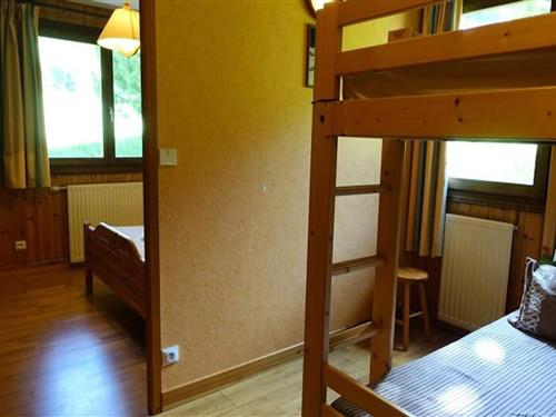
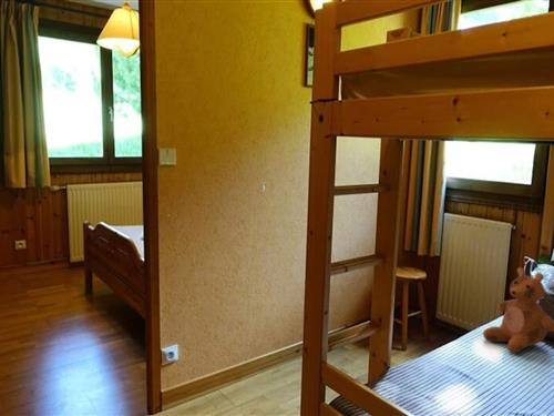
+ teddy bear (517, 307)
